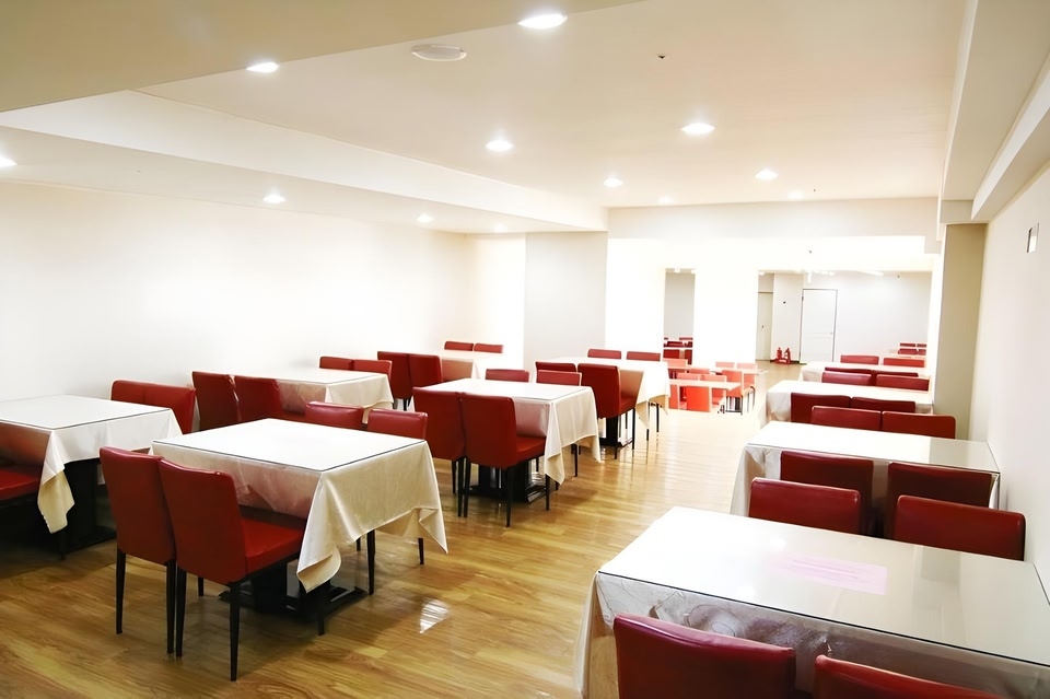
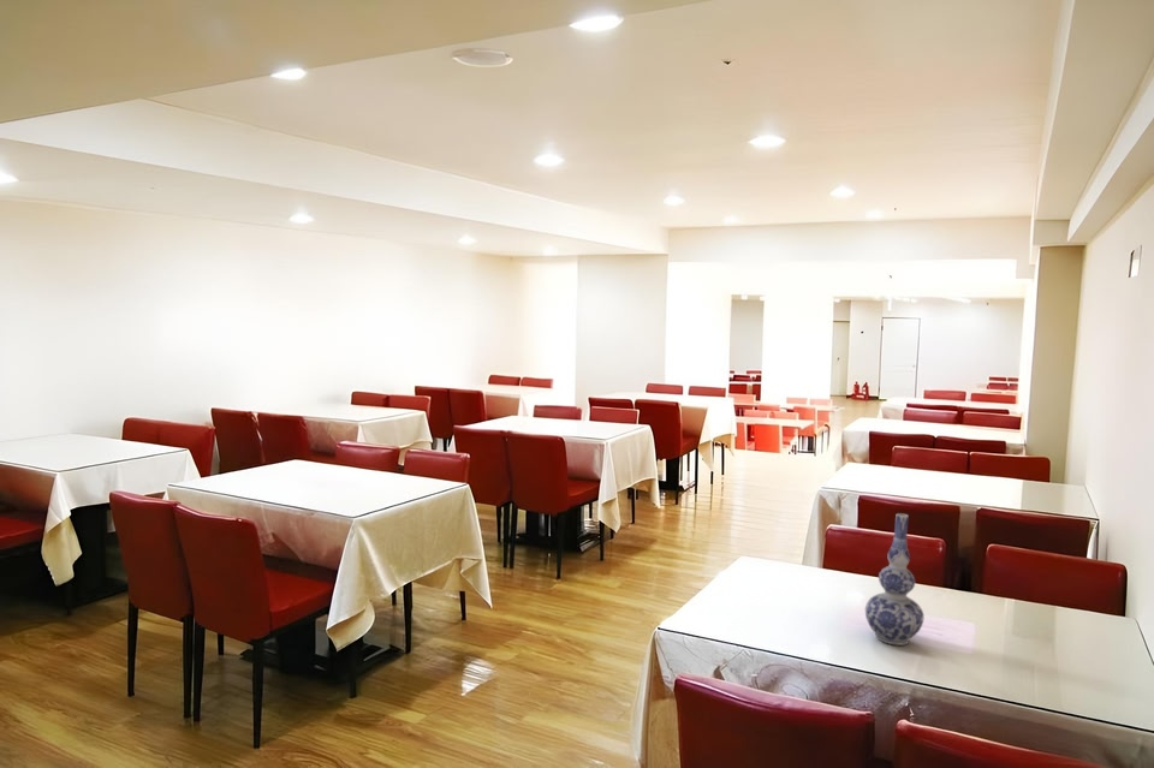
+ vase (896, 577)
